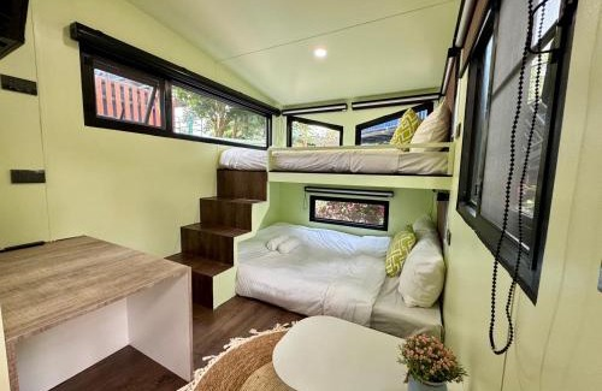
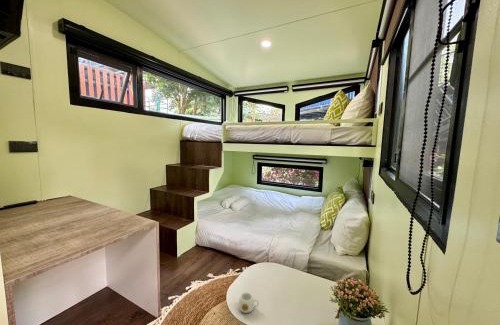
+ mug (248, 302)
